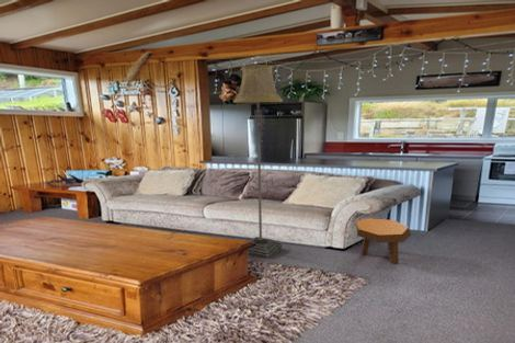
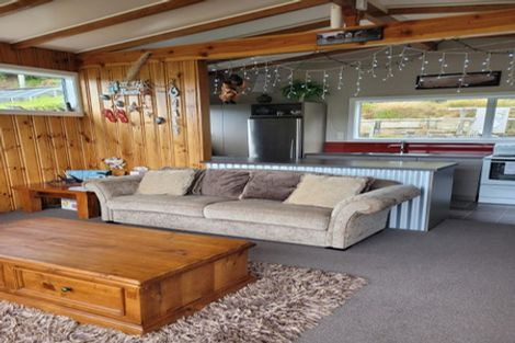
- floor lamp (259, 163)
- footstool (380, 240)
